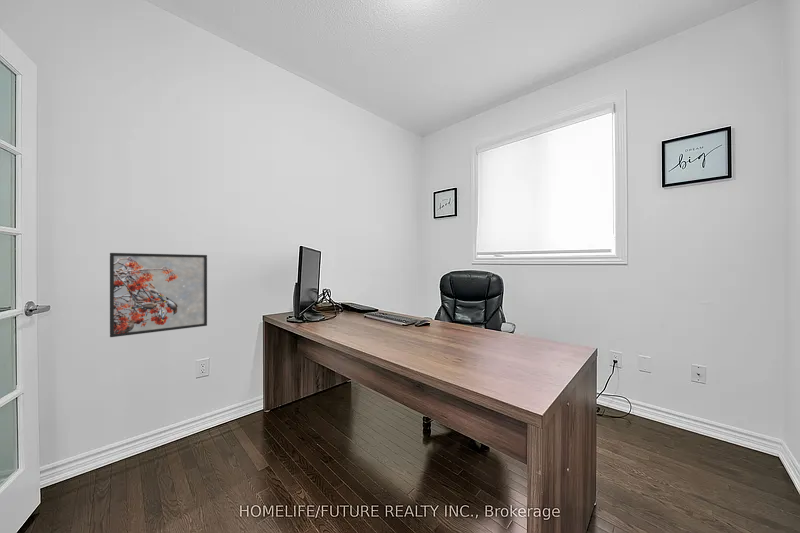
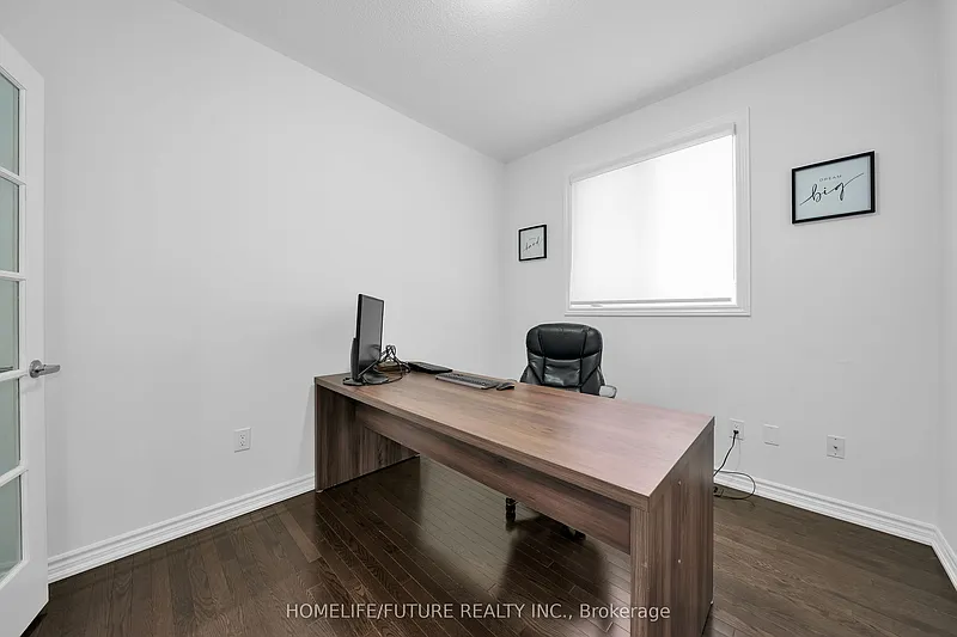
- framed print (162, 292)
